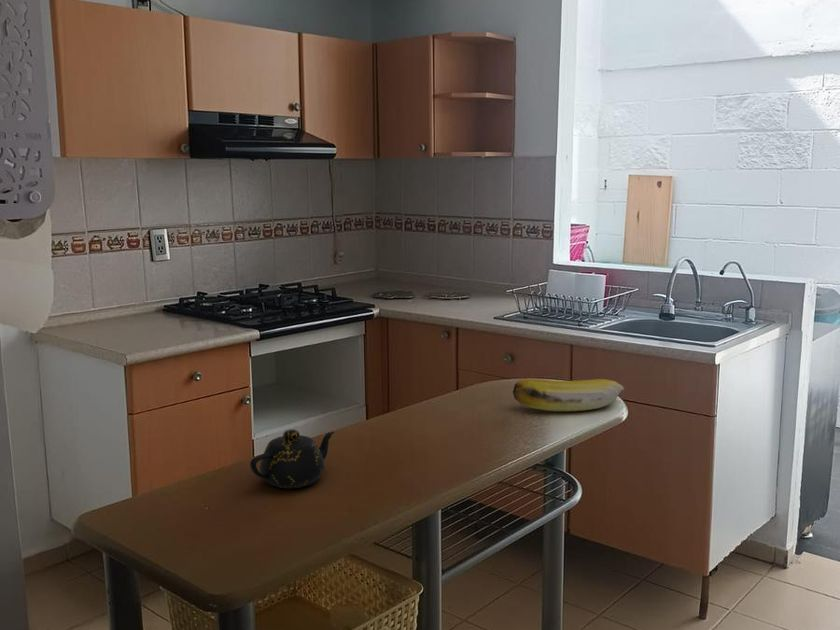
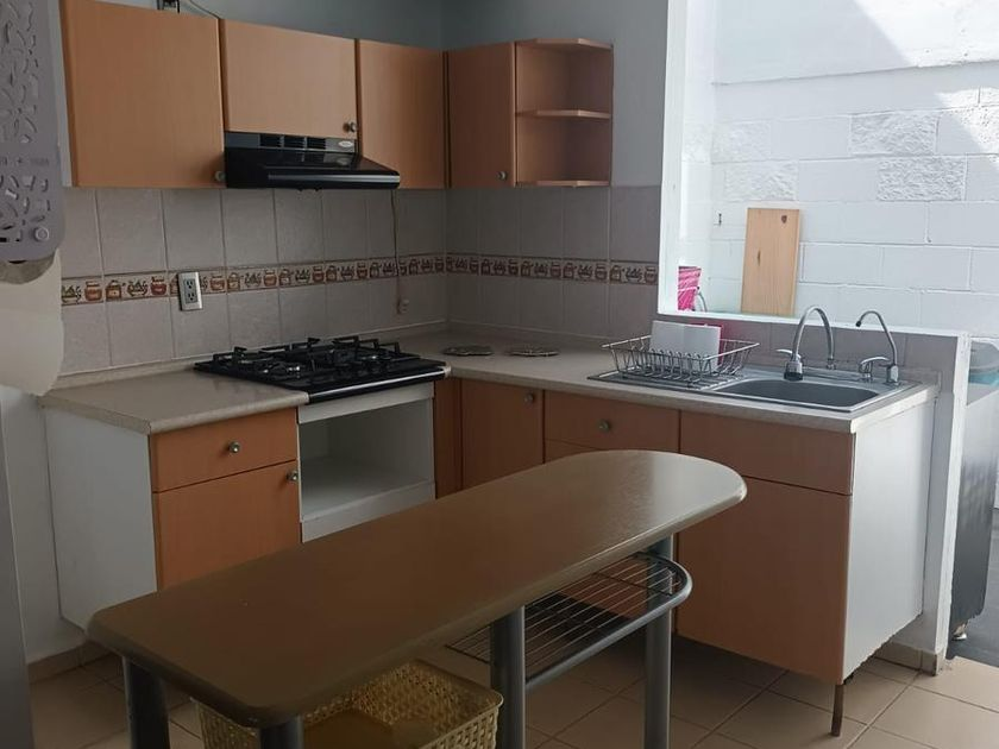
- teapot (294, 455)
- banana (568, 389)
